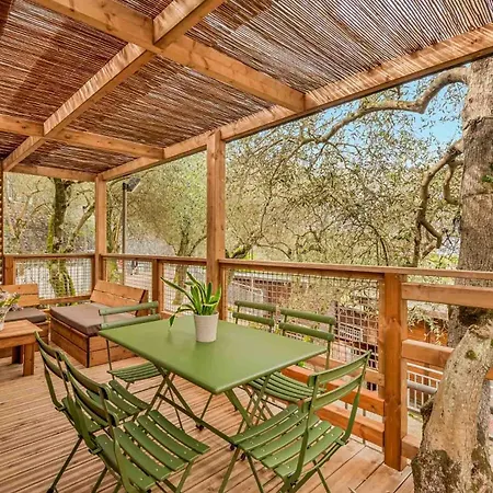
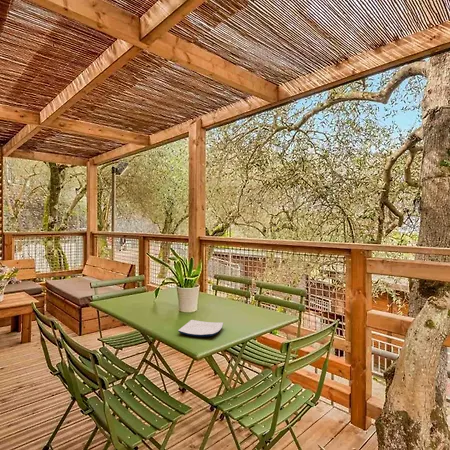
+ plate (201, 328)
